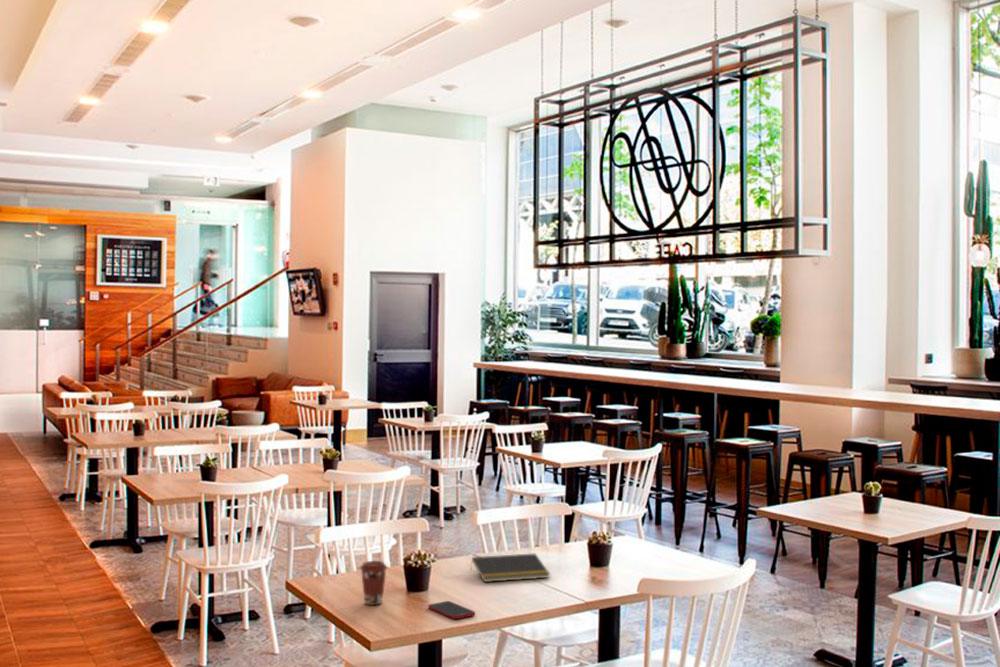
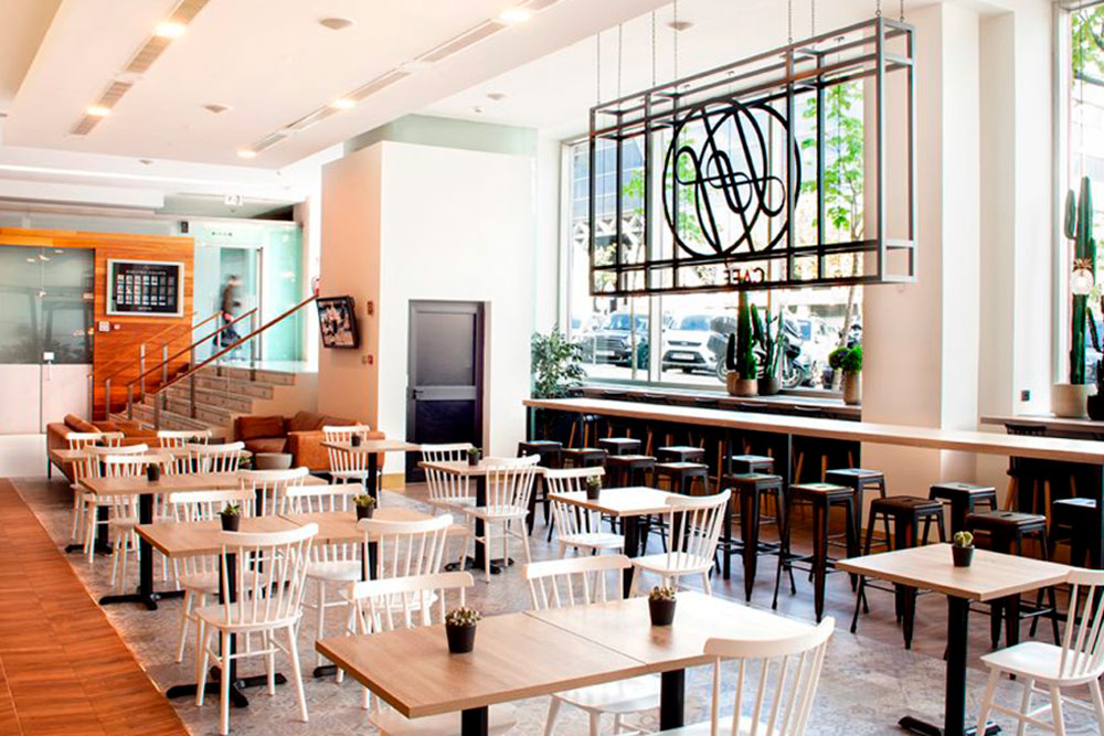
- cell phone (451, 610)
- coffee cup (373, 583)
- notepad (510, 567)
